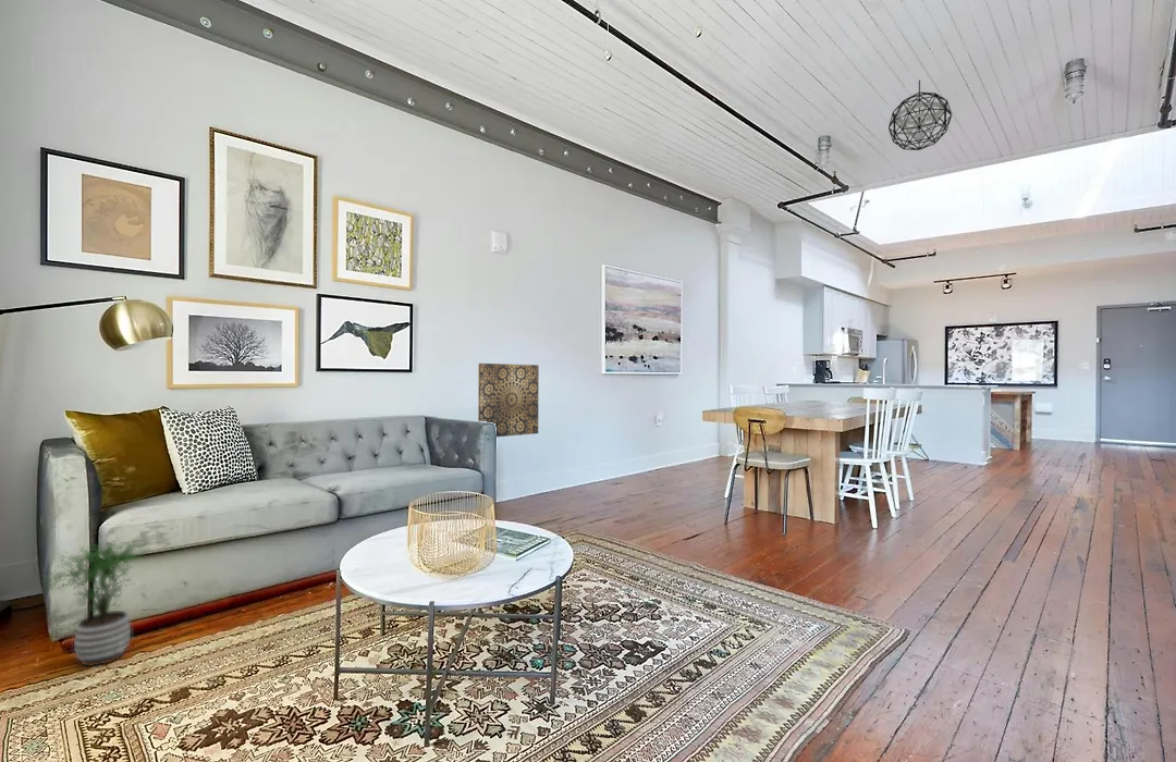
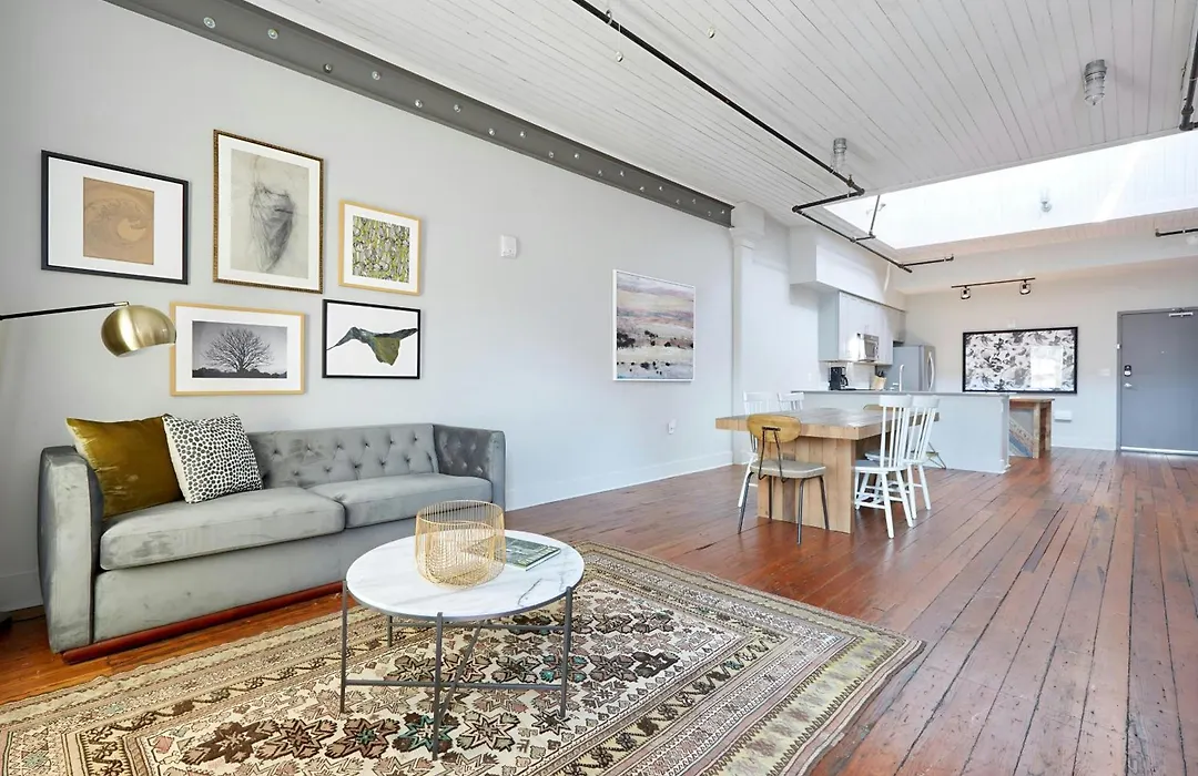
- potted plant (99, 601)
- wall art (510, 400)
- pendant light (919, 114)
